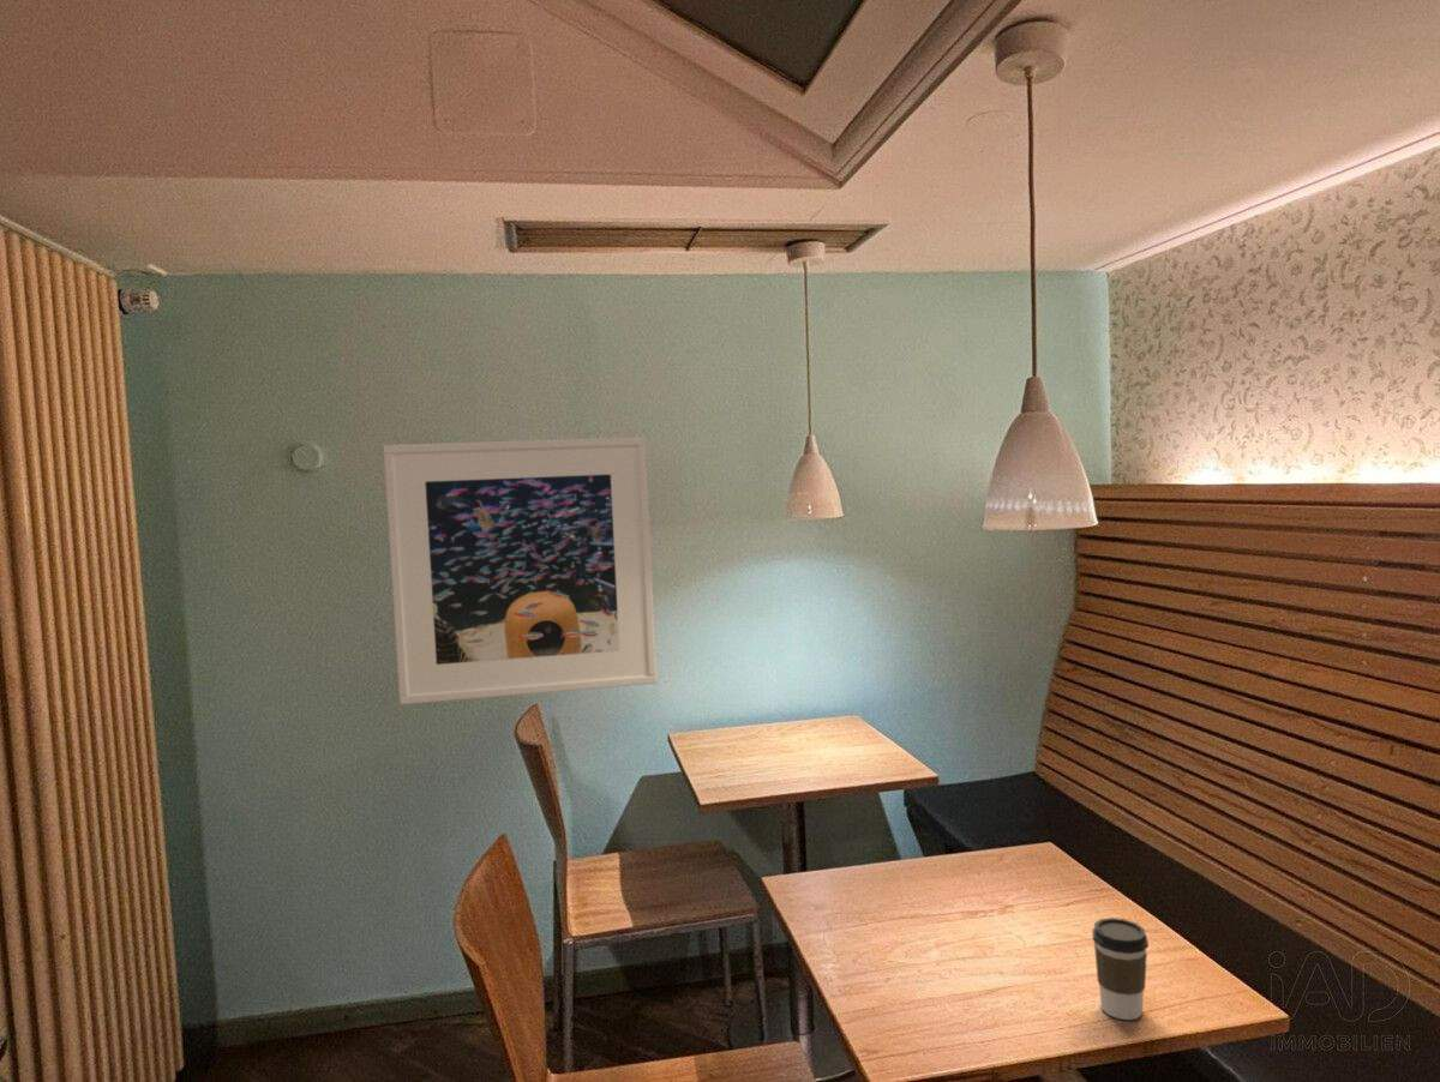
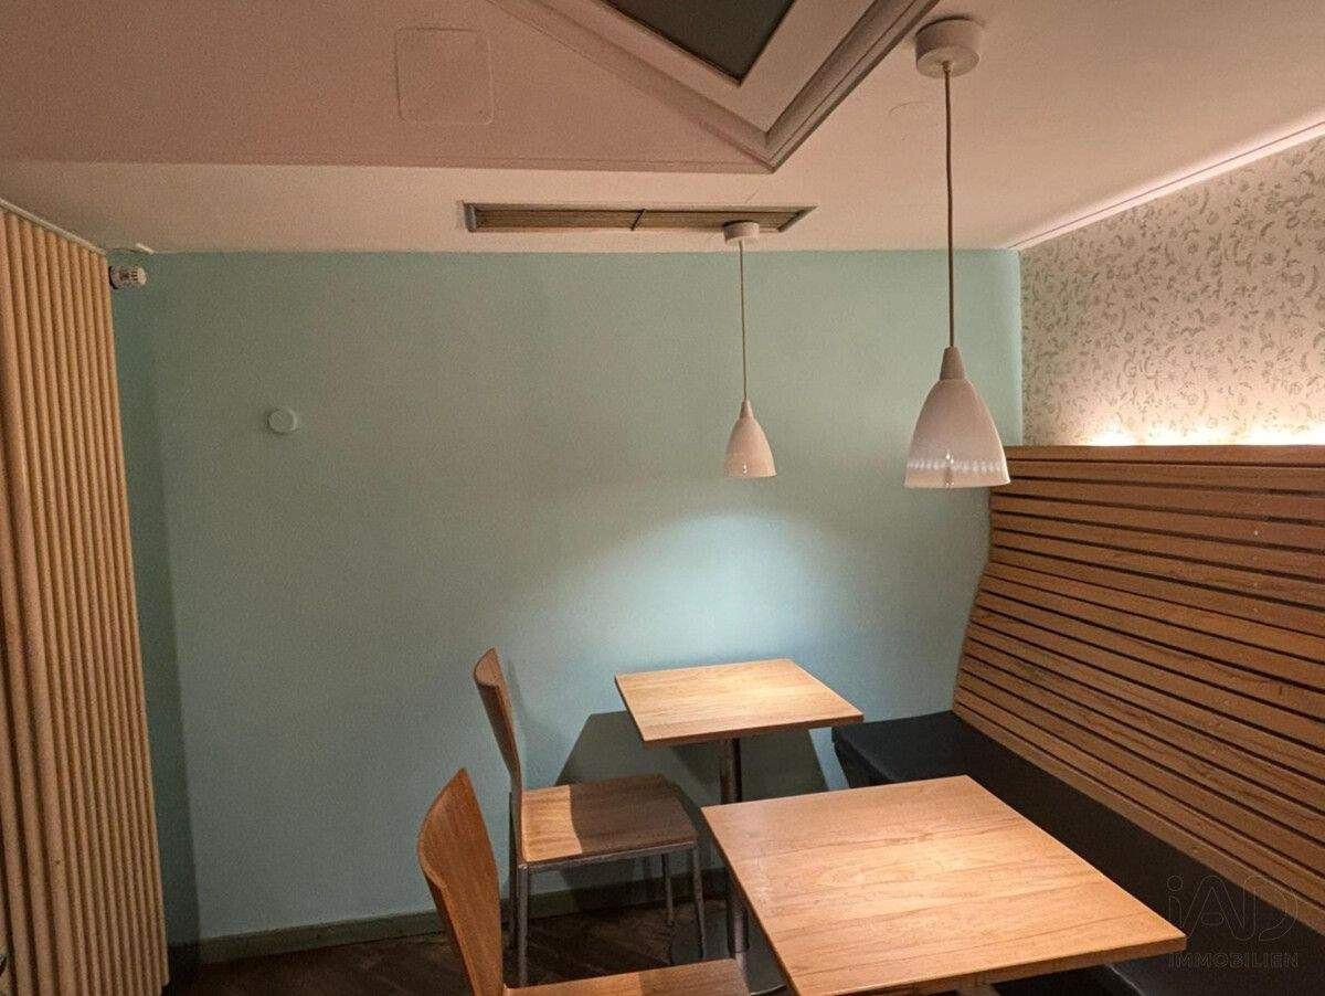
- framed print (524, 567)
- coffee cup (1120, 968)
